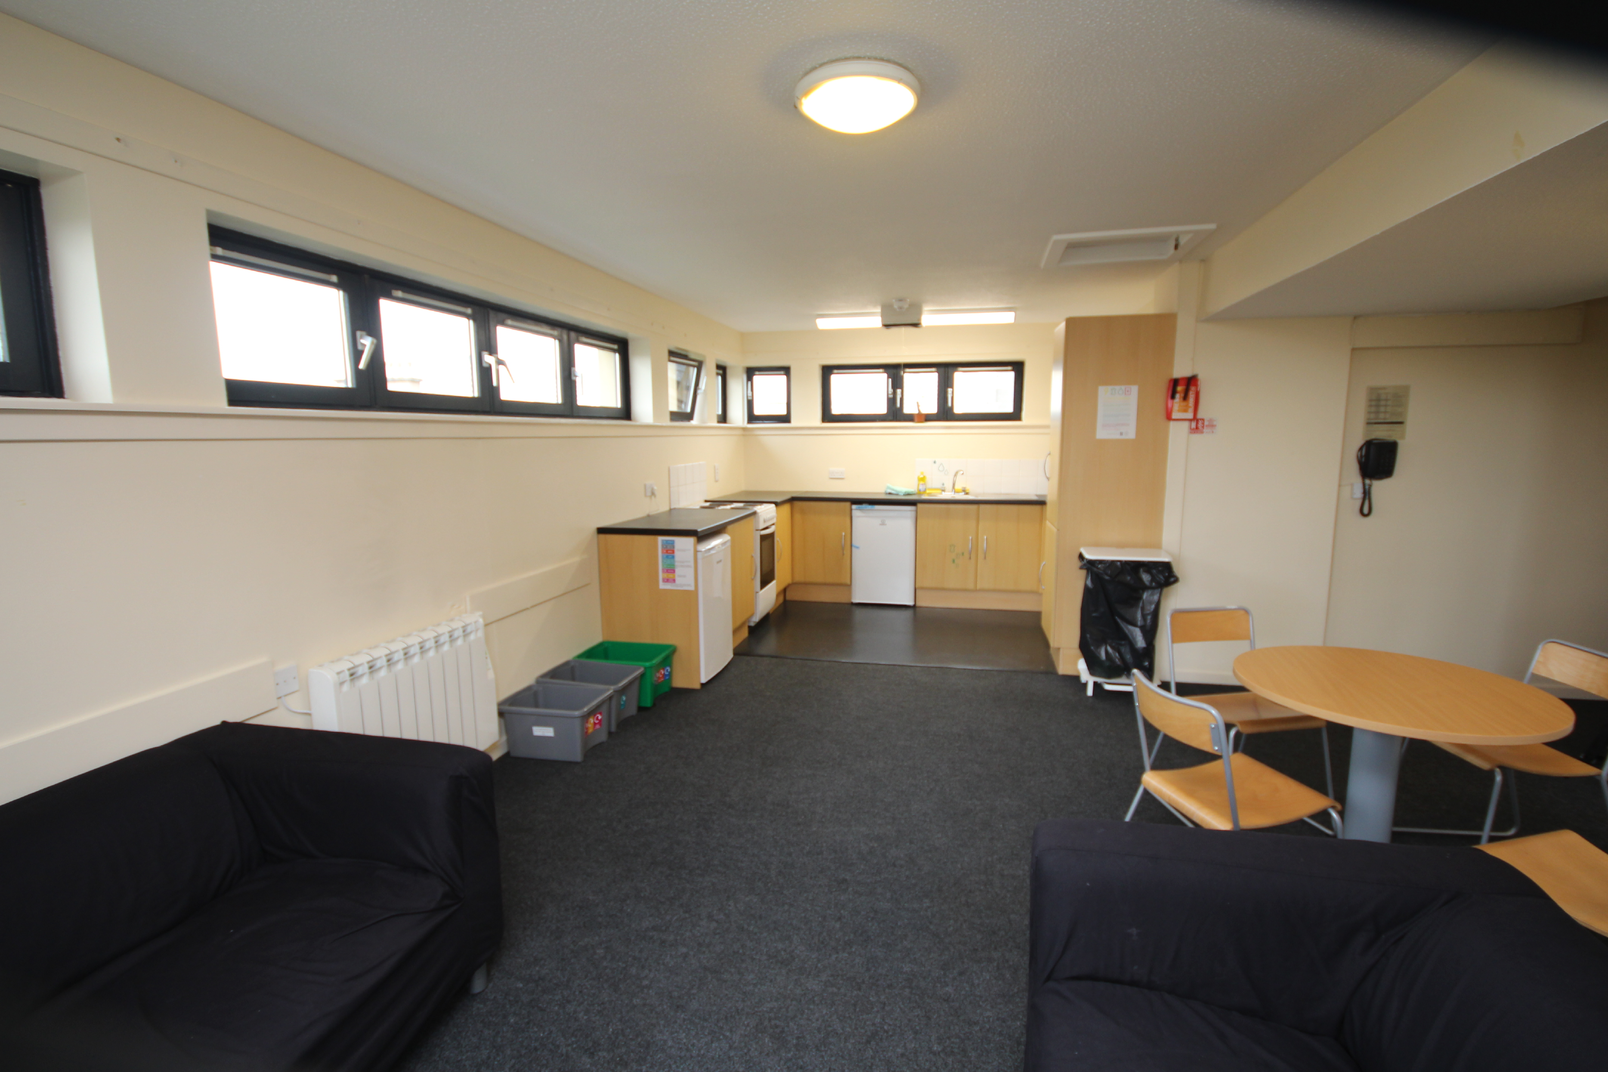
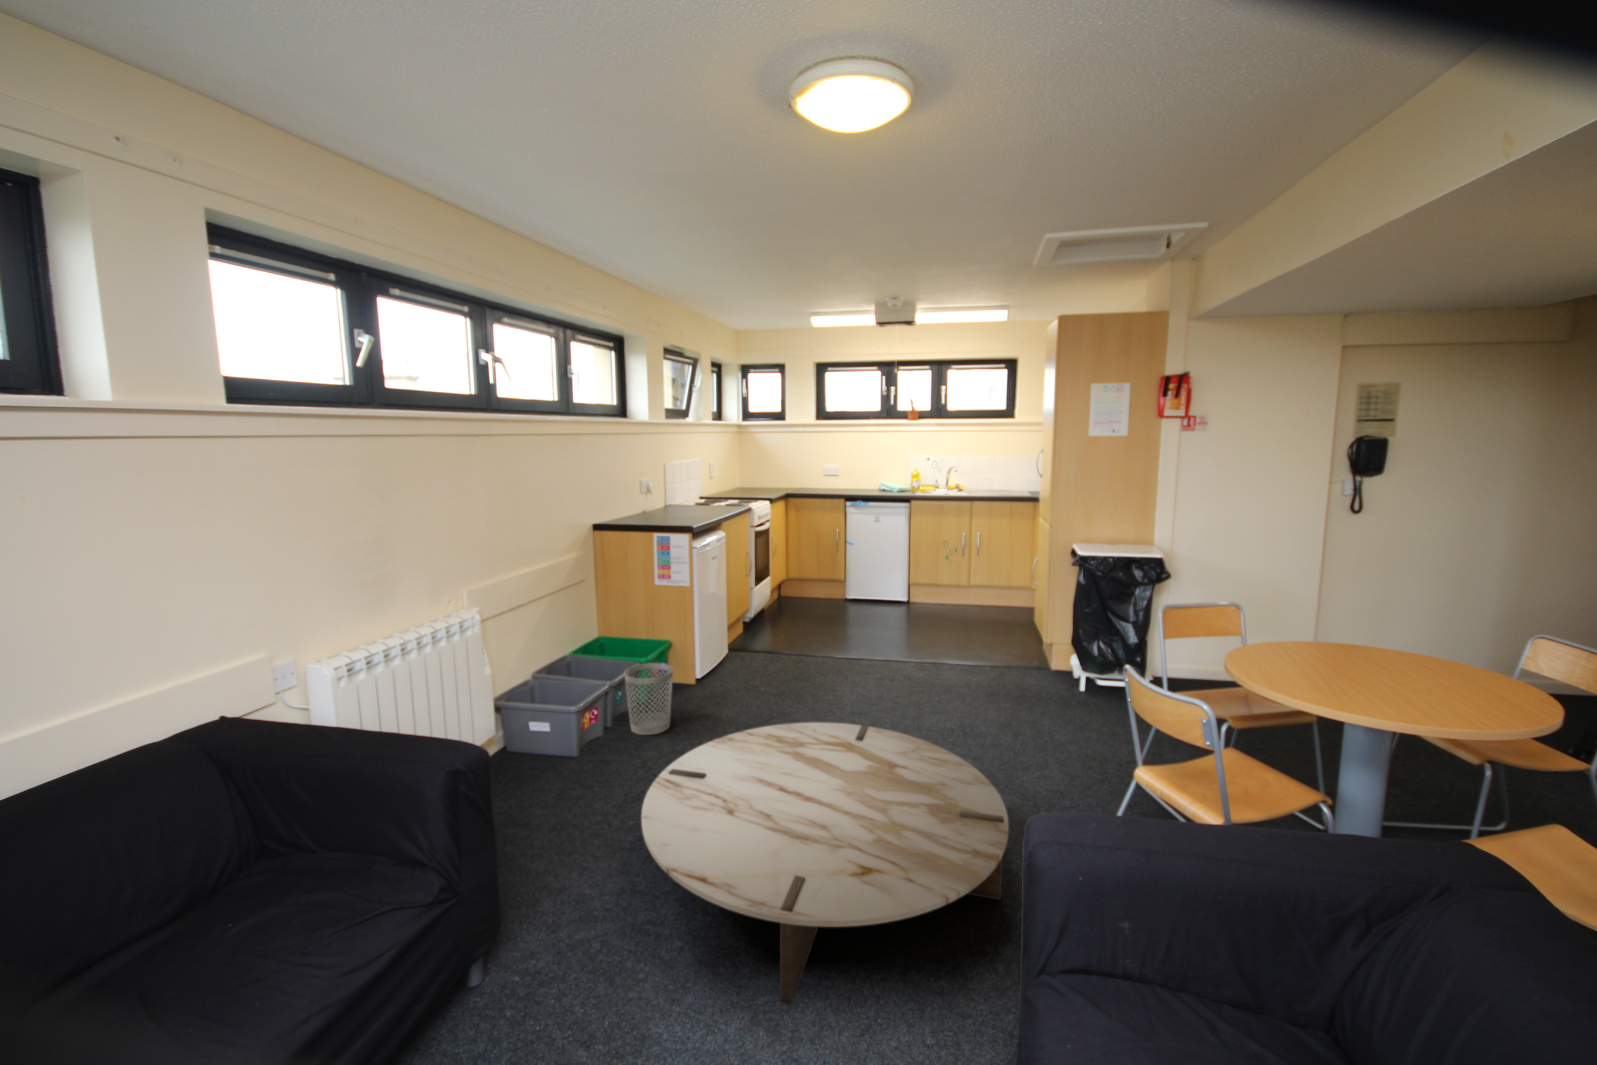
+ wastebasket (650, 699)
+ coffee table (822, 830)
